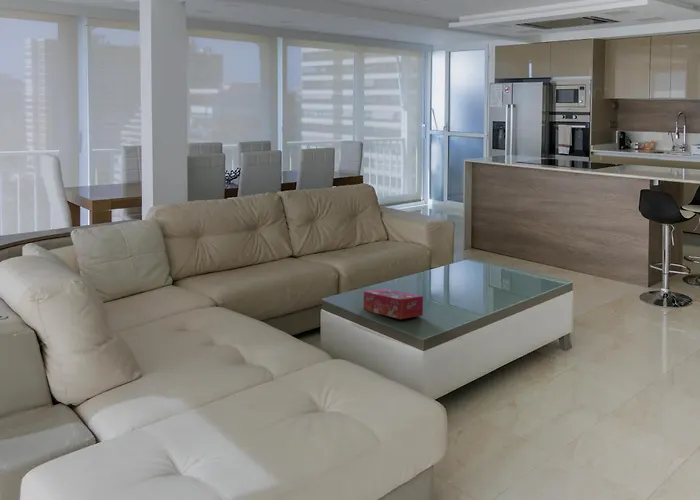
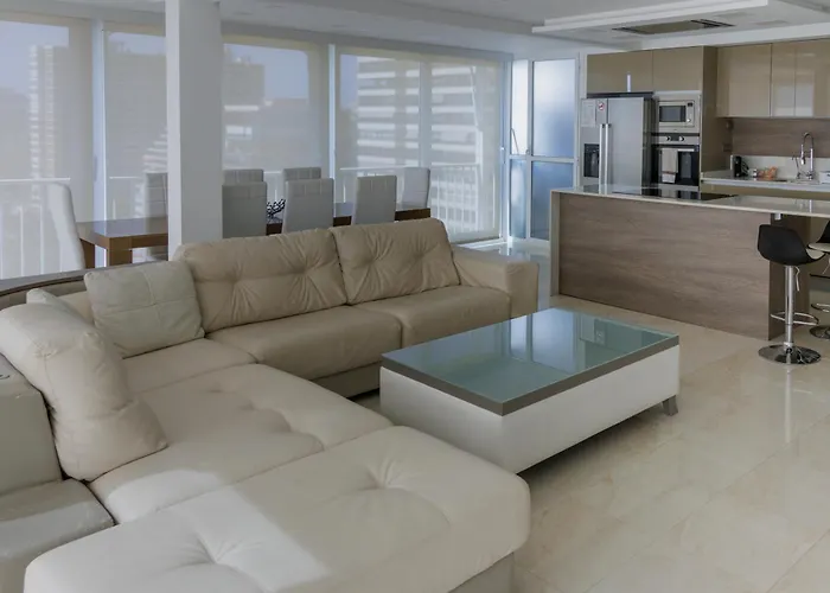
- tissue box (392, 303)
